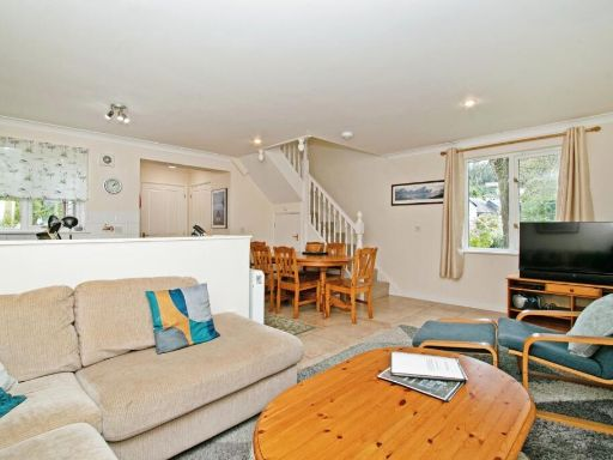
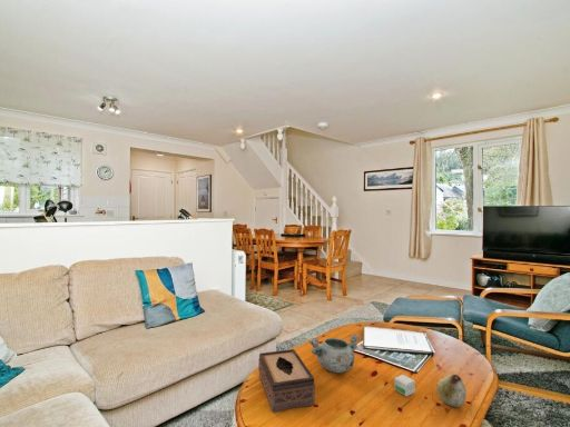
+ decorative bowl (335, 352)
+ small box (404, 385)
+ tissue box (284, 377)
+ fruit (451, 387)
